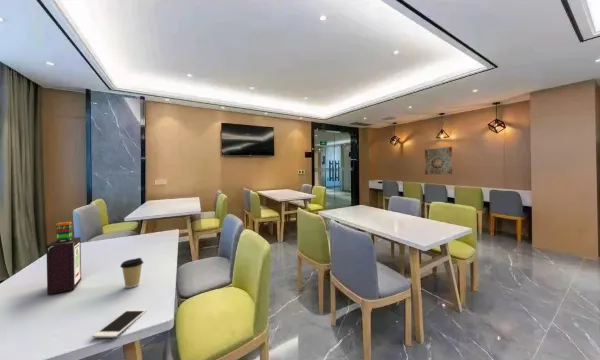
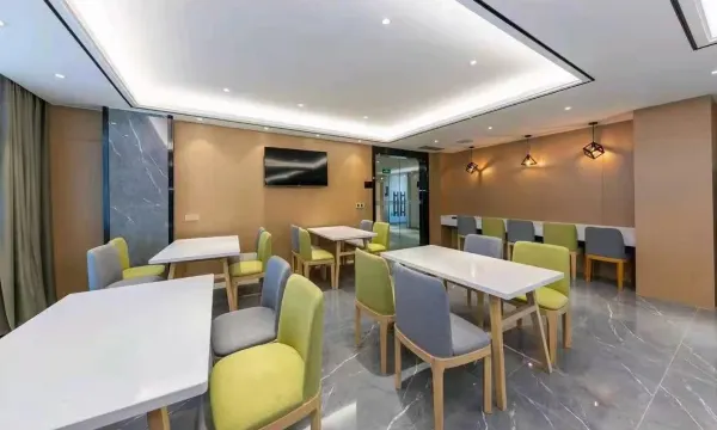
- wall art (437, 161)
- bottle (64, 254)
- cell phone (122, 322)
- coffee cup (132, 272)
